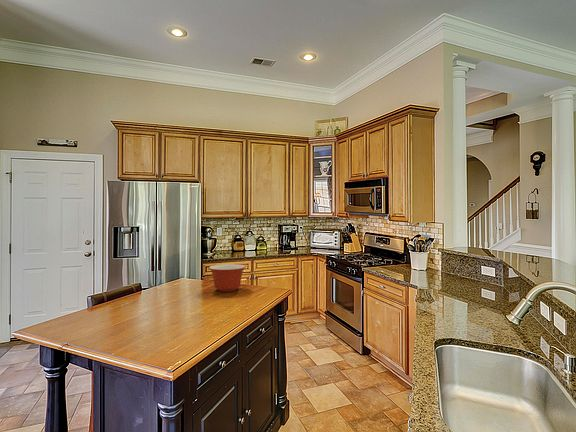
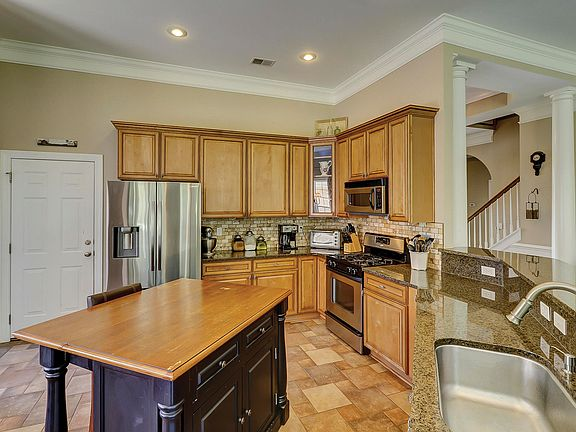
- mixing bowl (227, 278)
